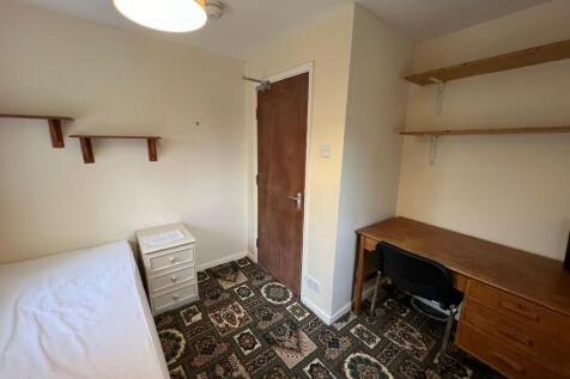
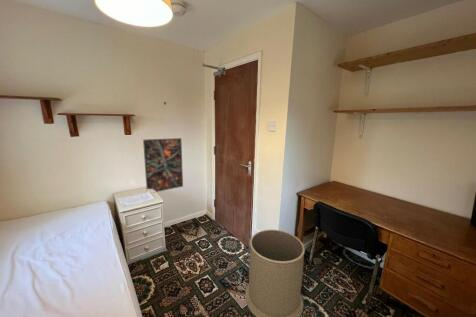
+ trash can (275, 271)
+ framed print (164, 164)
